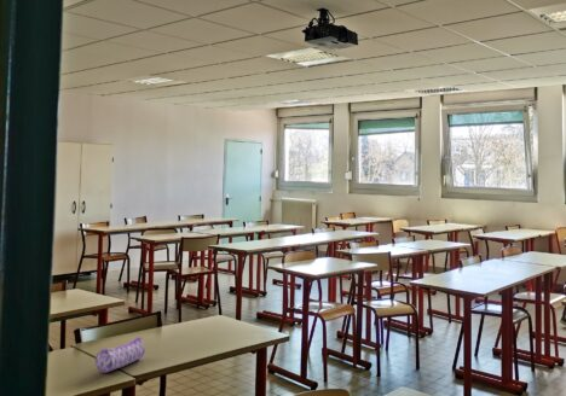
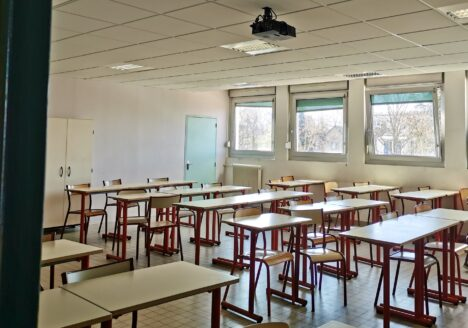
- pencil case (120, 354)
